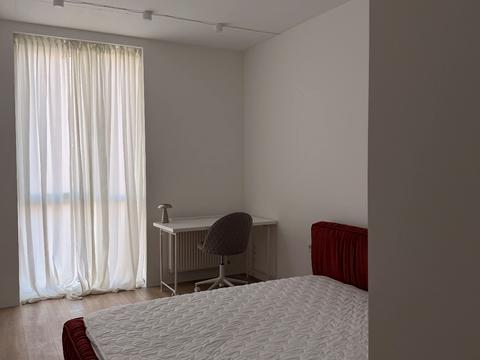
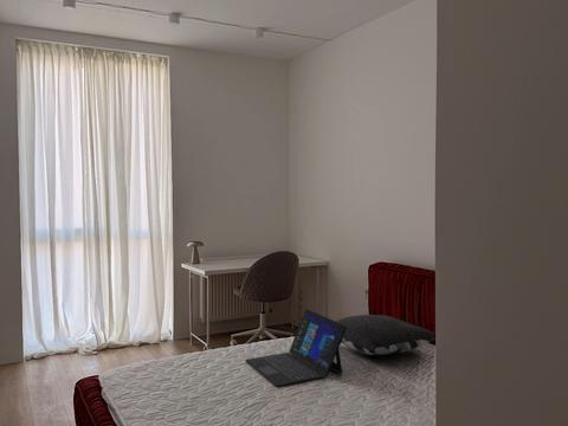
+ pillow (380, 333)
+ laptop (293, 343)
